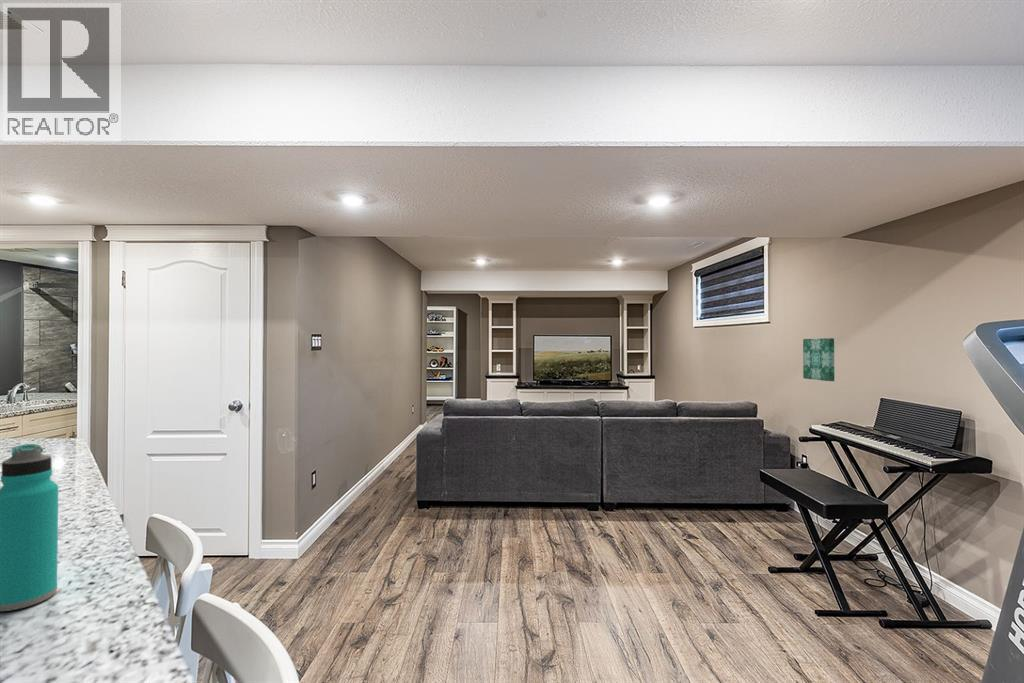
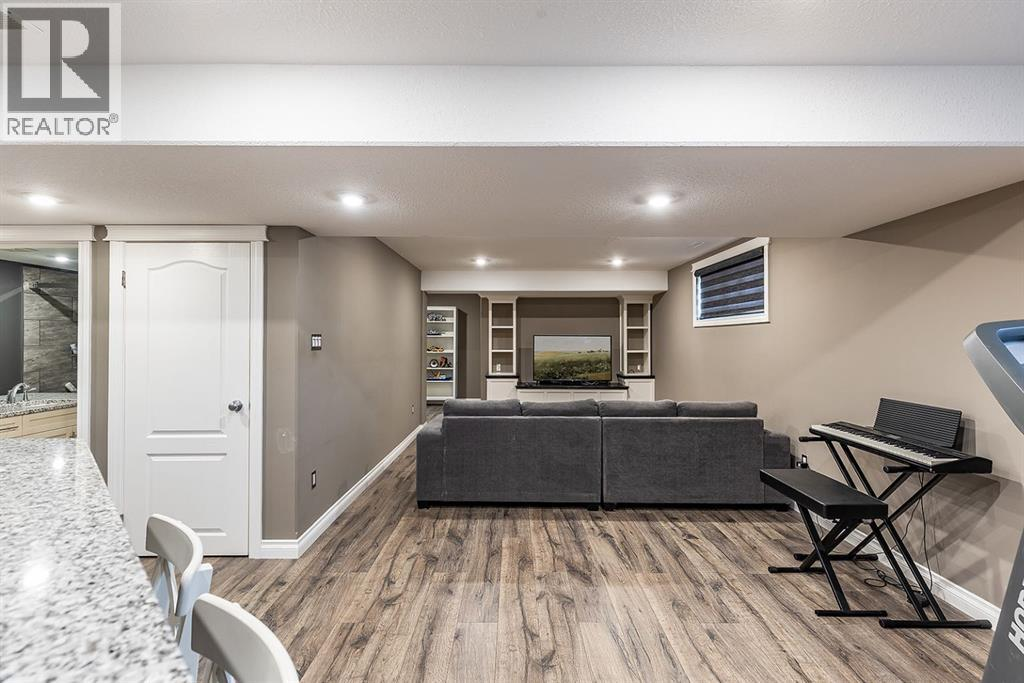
- water bottle (26, 522)
- wall art (818, 359)
